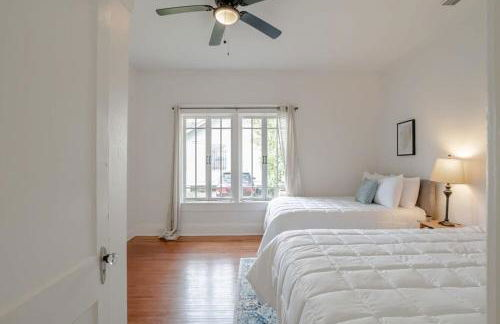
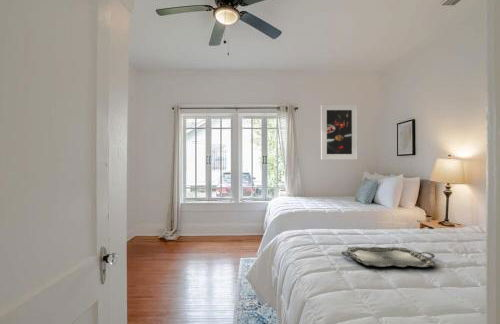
+ serving tray (387, 256)
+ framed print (339, 132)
